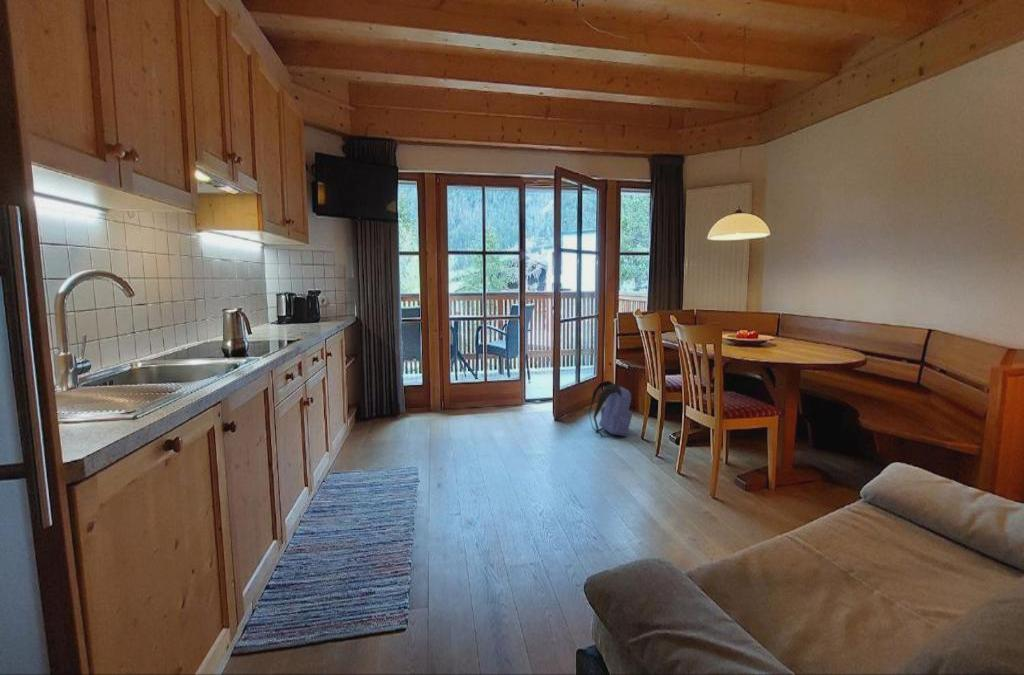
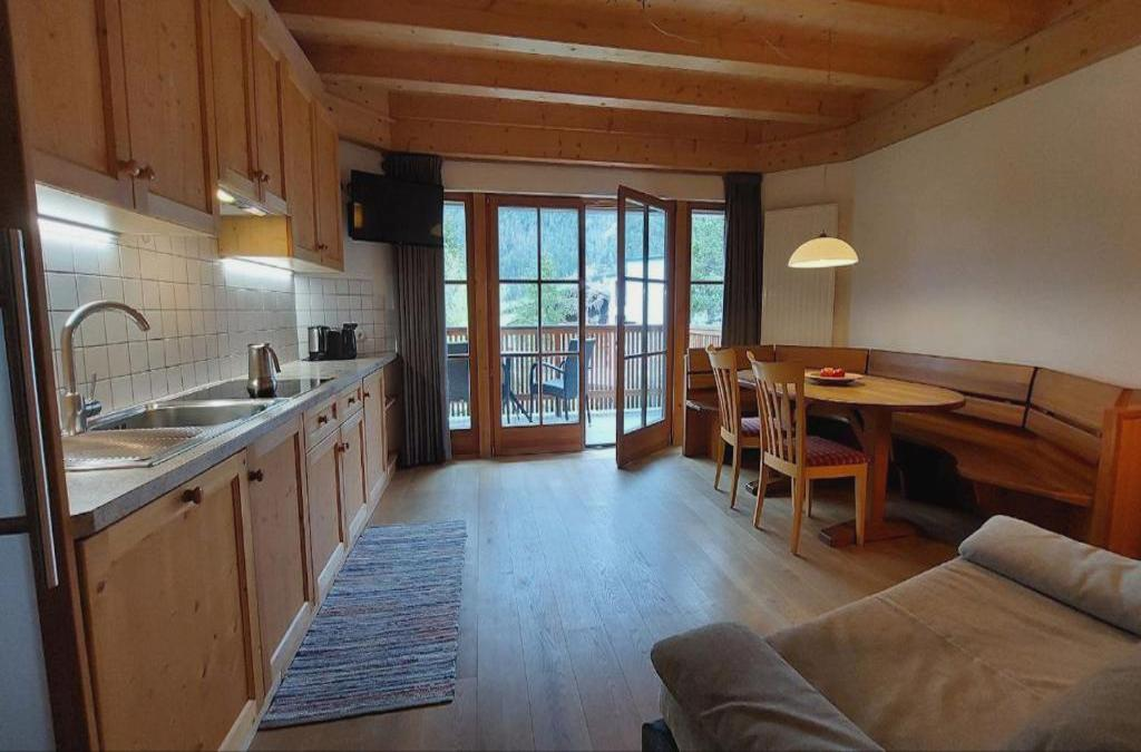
- backpack (608, 407)
